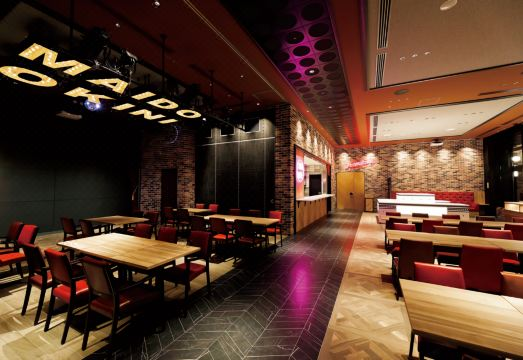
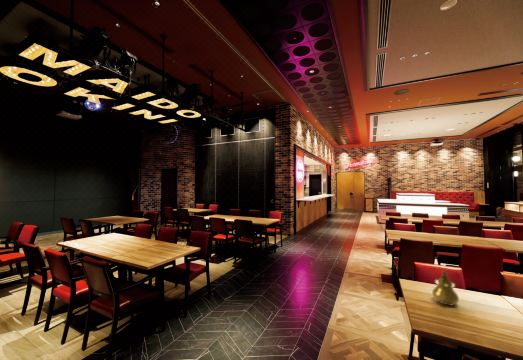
+ teapot (444, 284)
